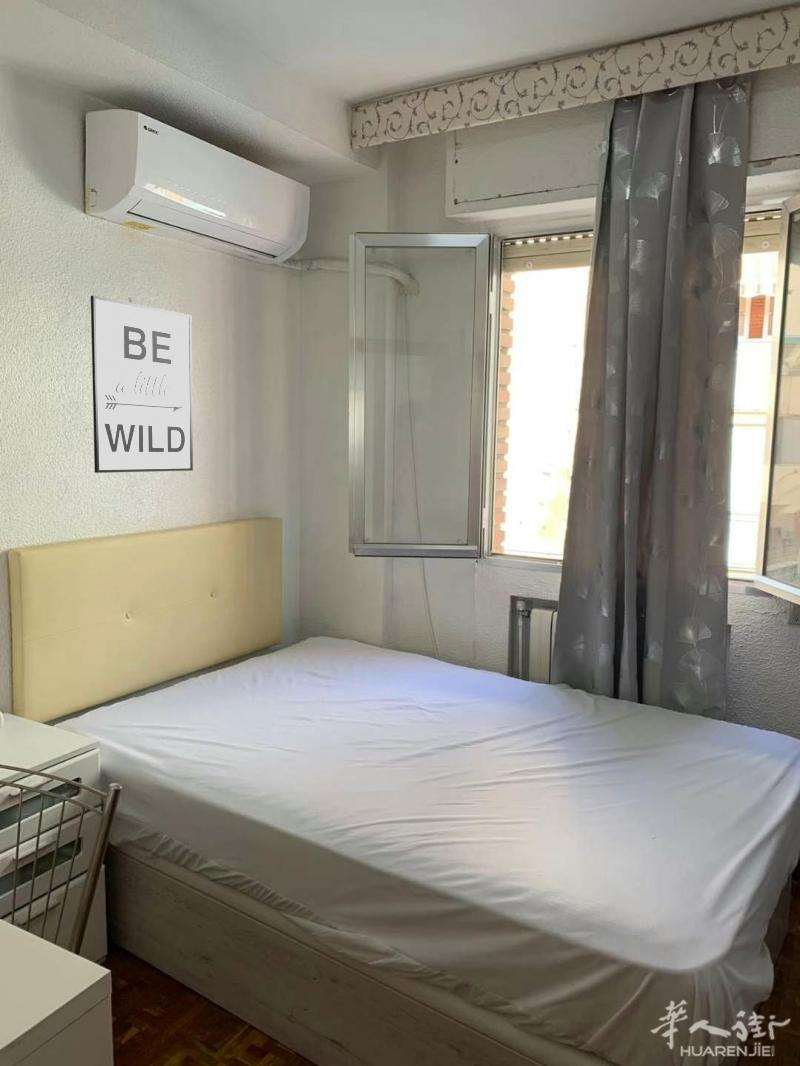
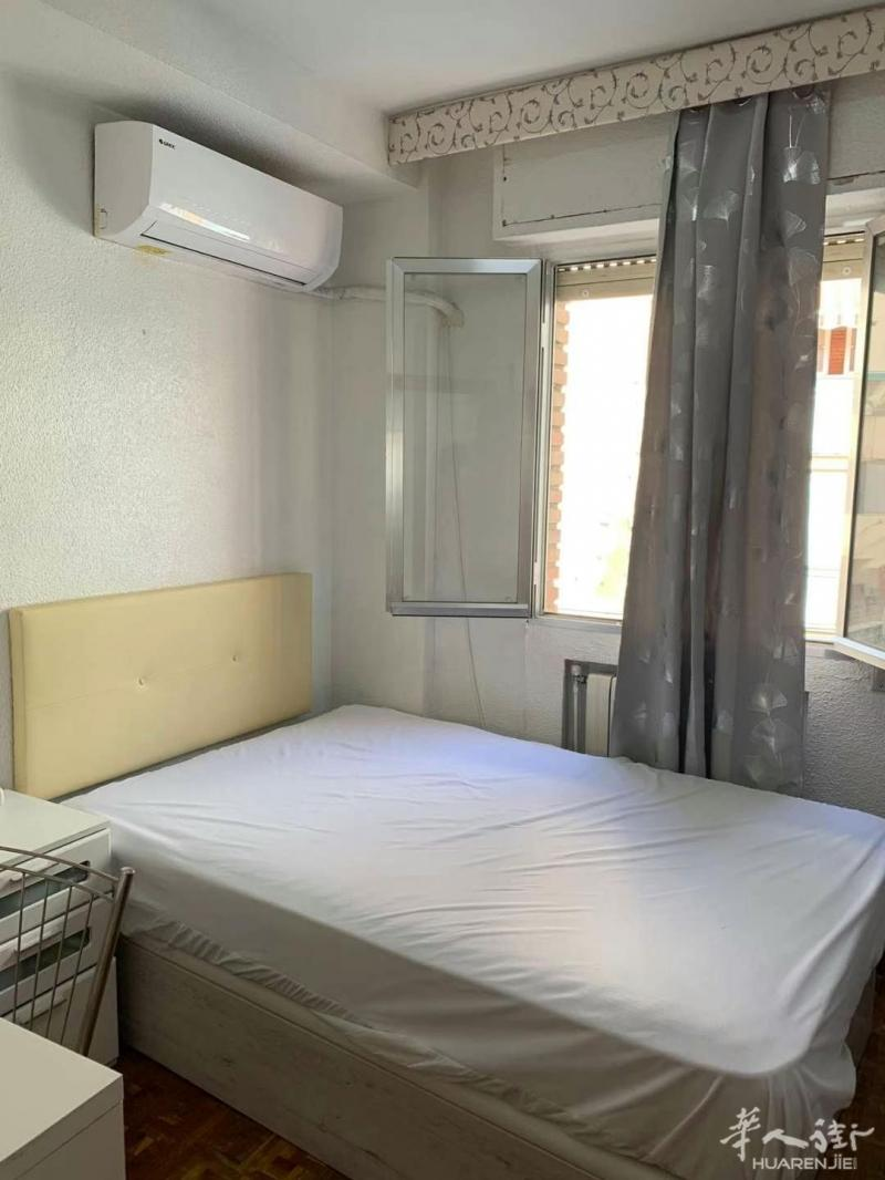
- wall art (145, 389)
